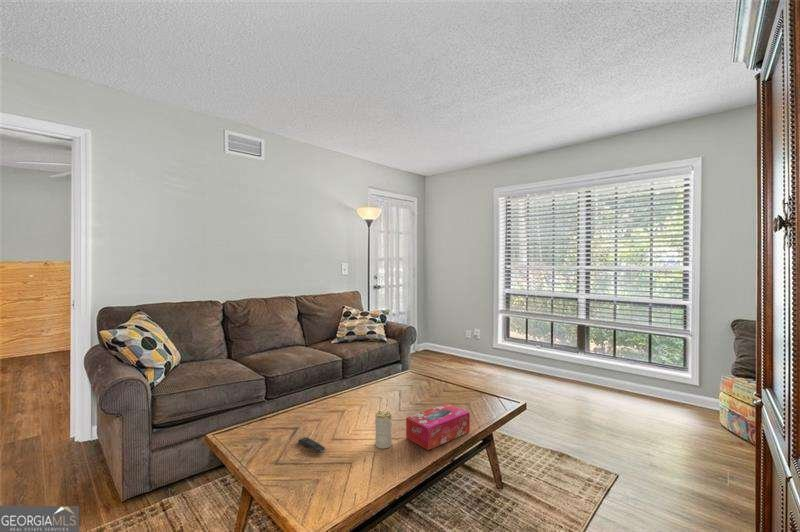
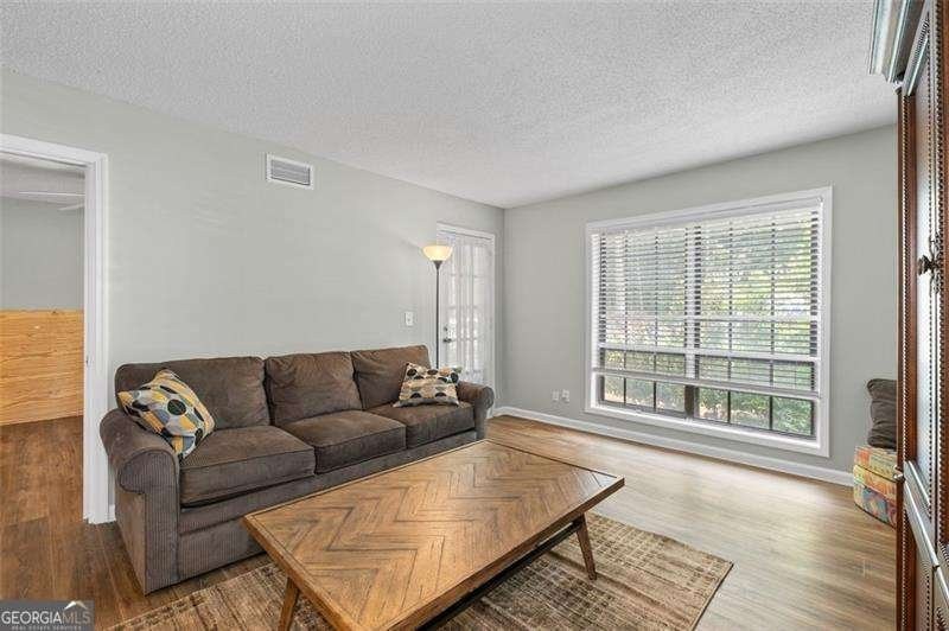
- tissue box (438, 424)
- remote control (312, 444)
- candle (383, 428)
